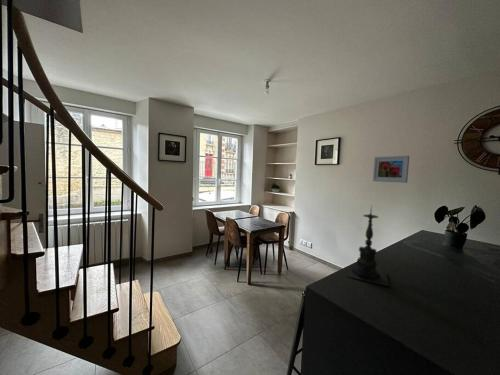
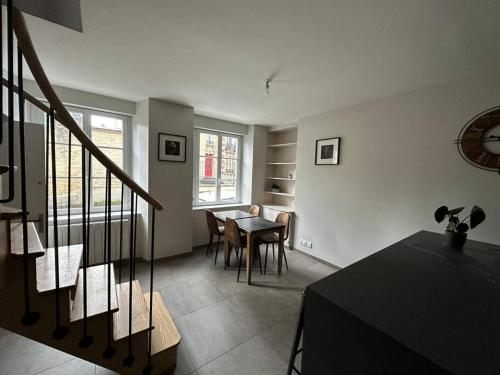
- candle holder (369, 240)
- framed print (390, 169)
